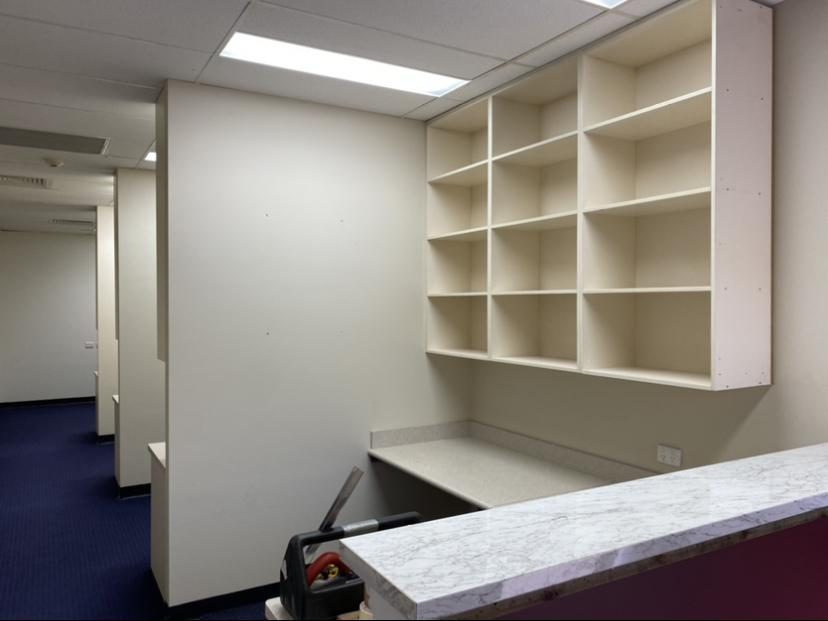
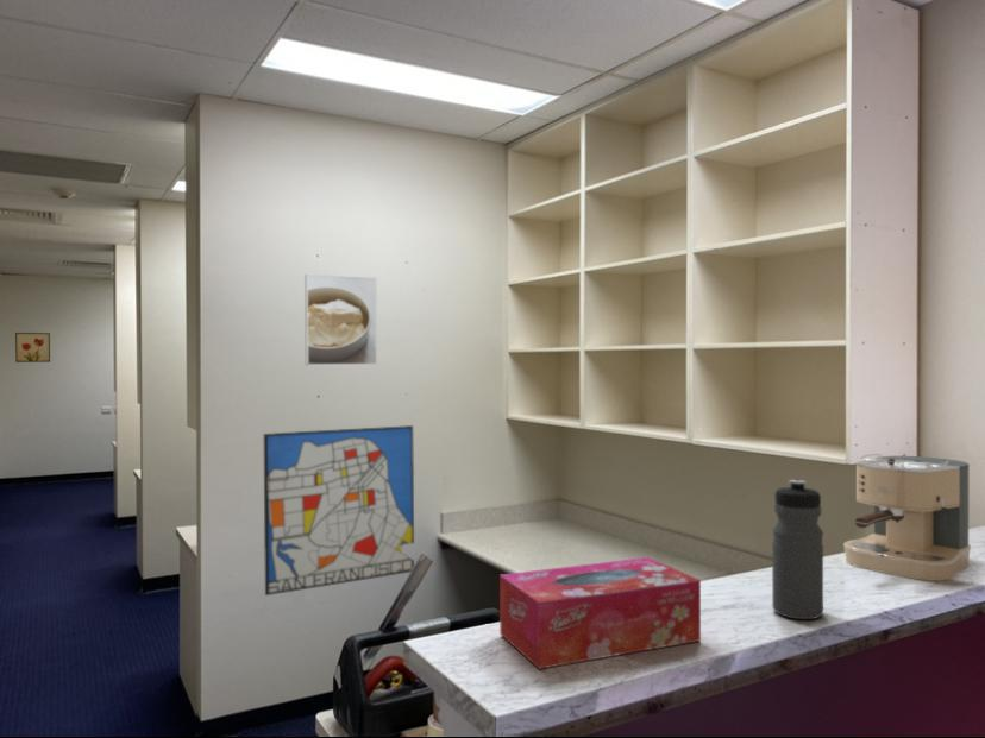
+ wall art (32, 347)
+ tissue box (598, 607)
+ water bottle (797, 545)
+ coffee maker (902, 511)
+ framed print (341, 320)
+ wall art (343, 505)
